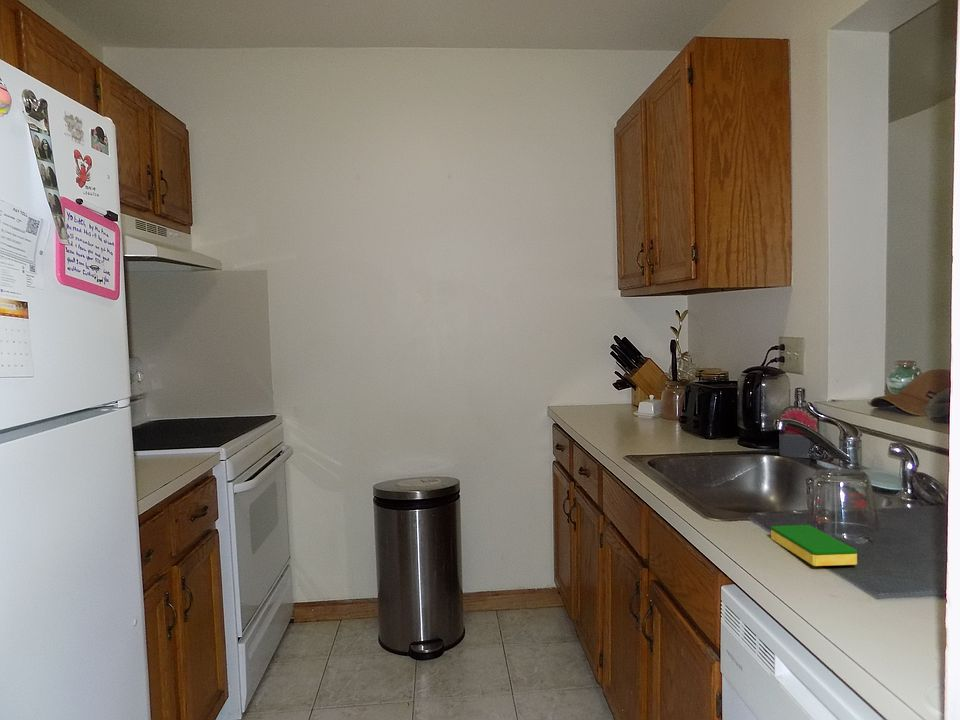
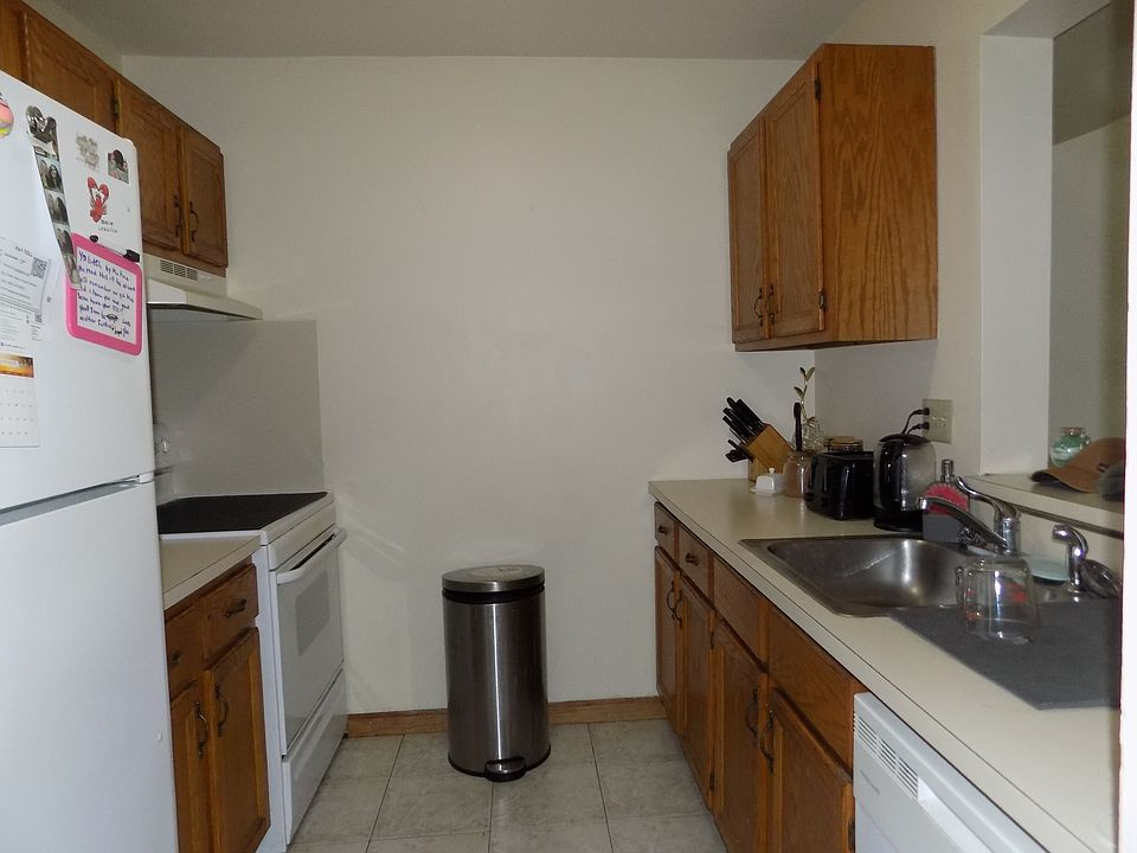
- dish sponge (811, 544)
